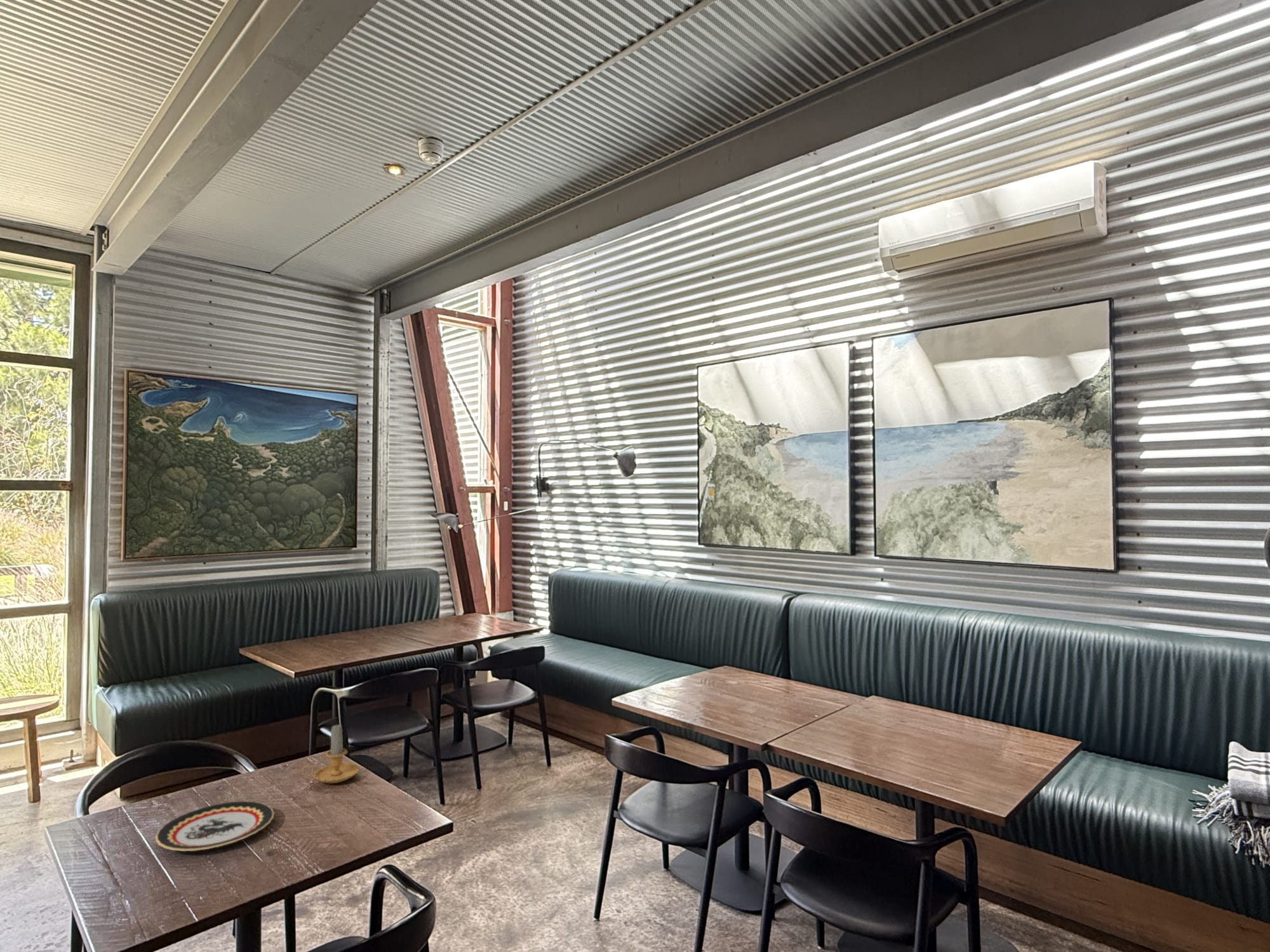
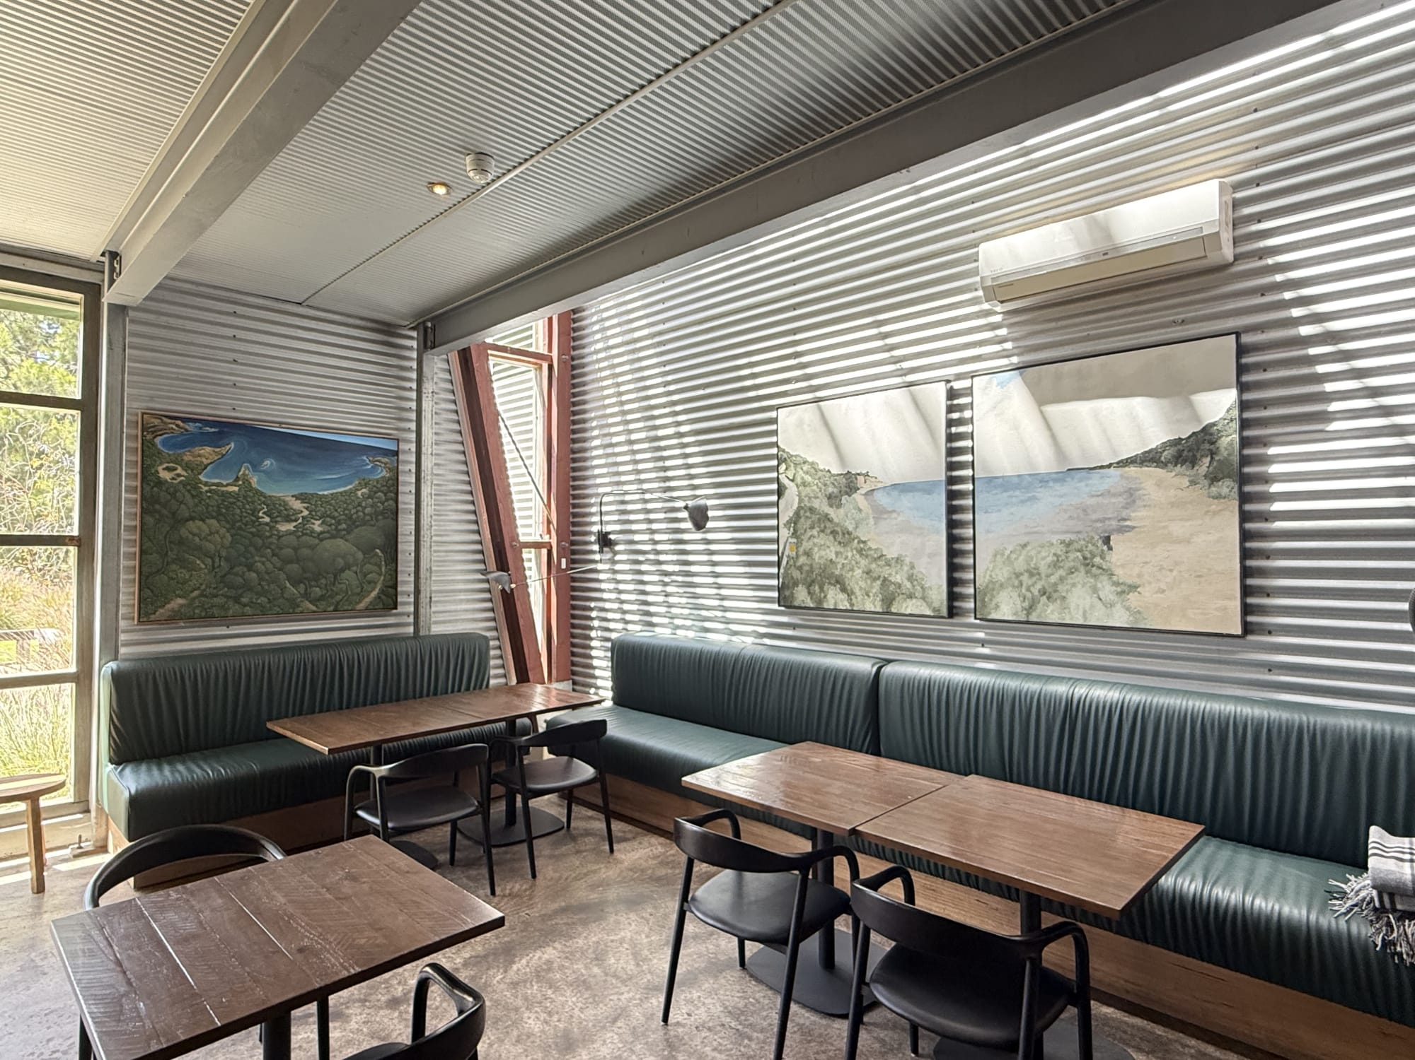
- plate (217, 828)
- candle (331, 751)
